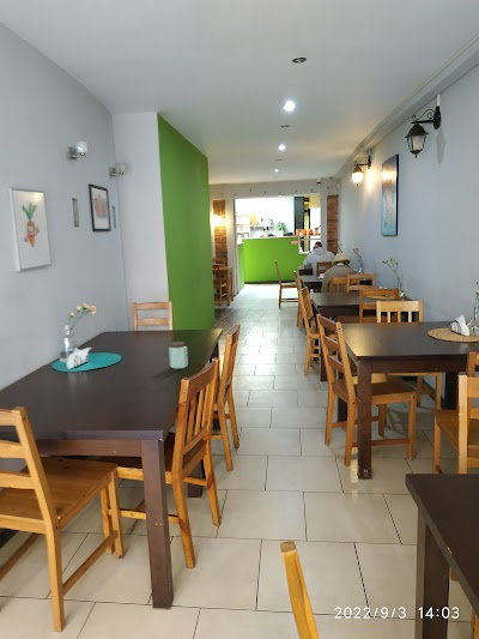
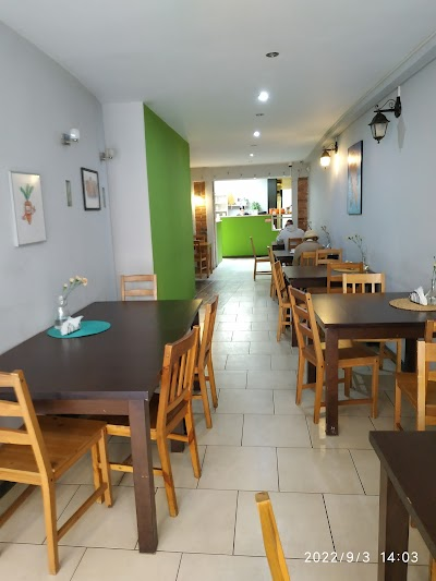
- peanut butter (177, 355)
